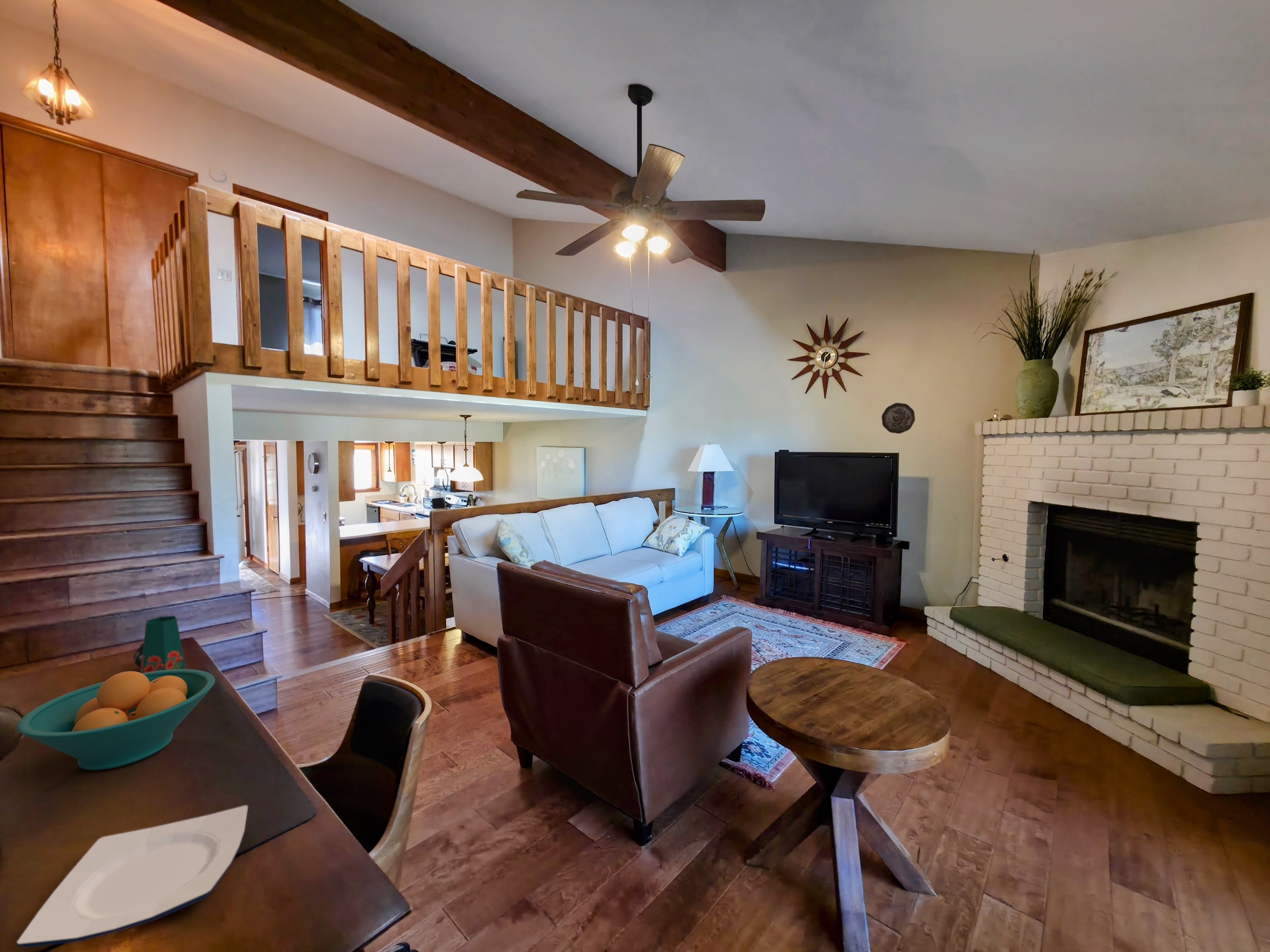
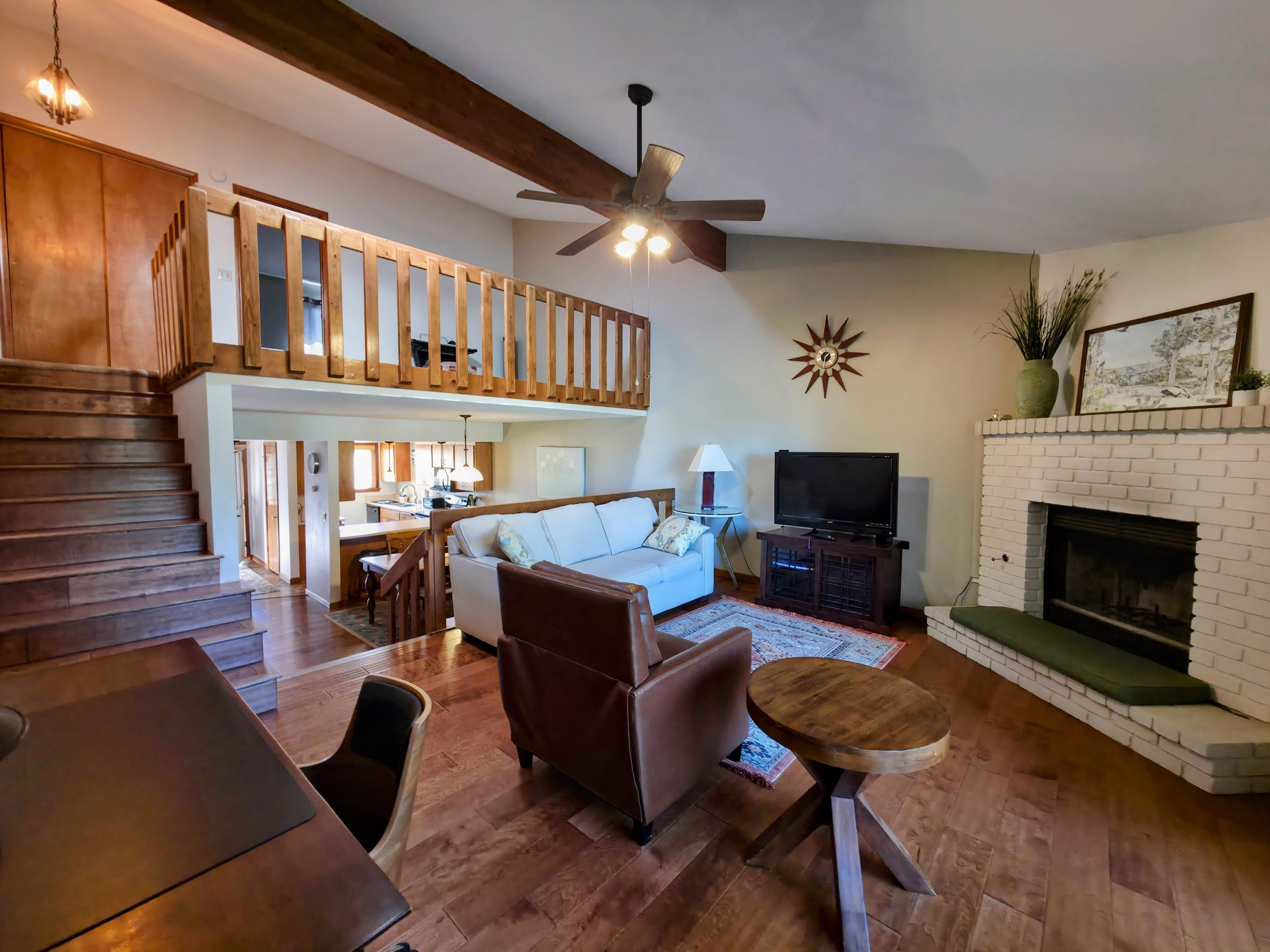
- plate (151, 872)
- decorative plate (898, 418)
- fruit bowl (126, 713)
- vase (158, 645)
